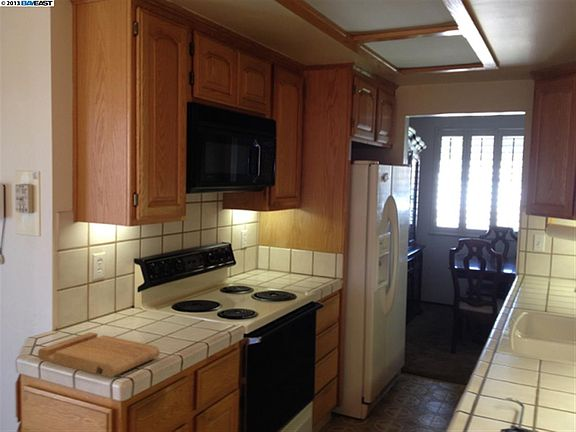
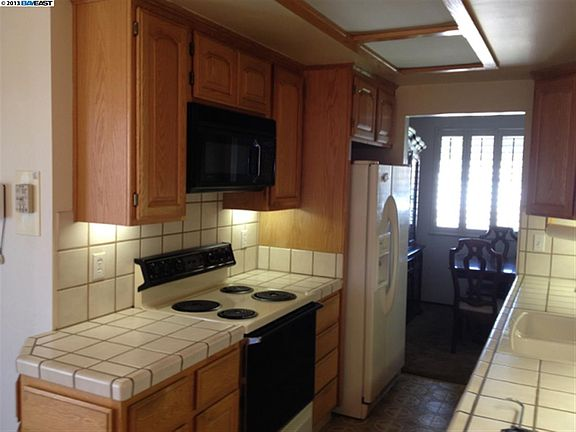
- cutting board (99, 352)
